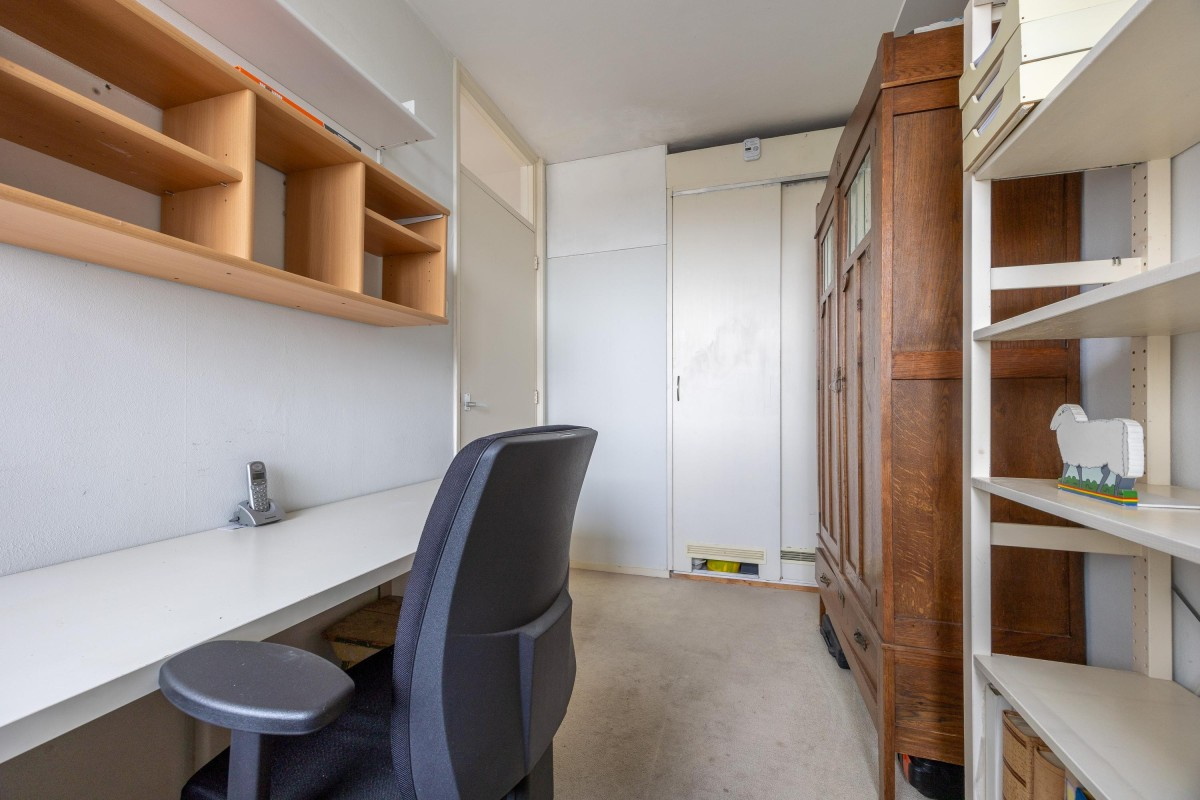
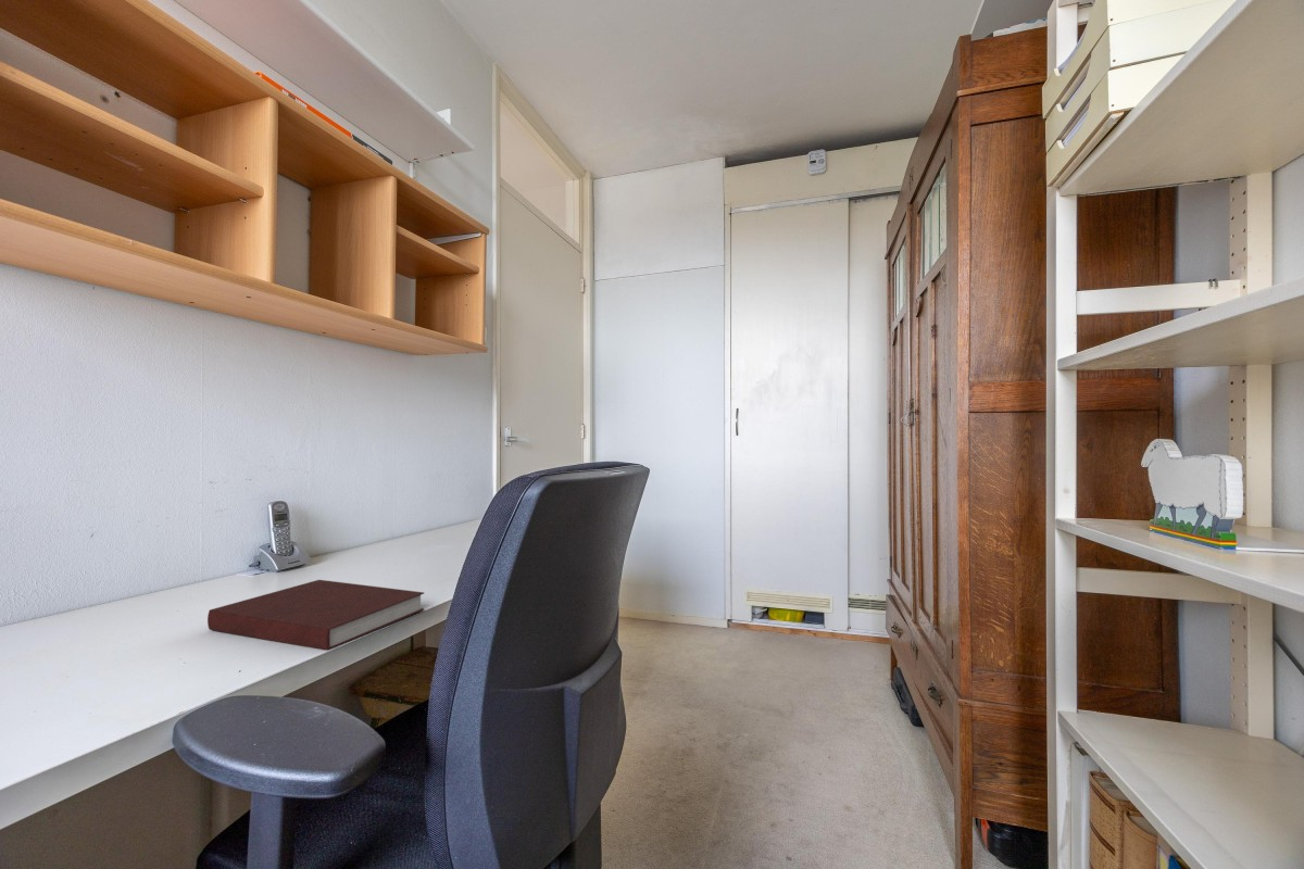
+ notebook (322, 609)
